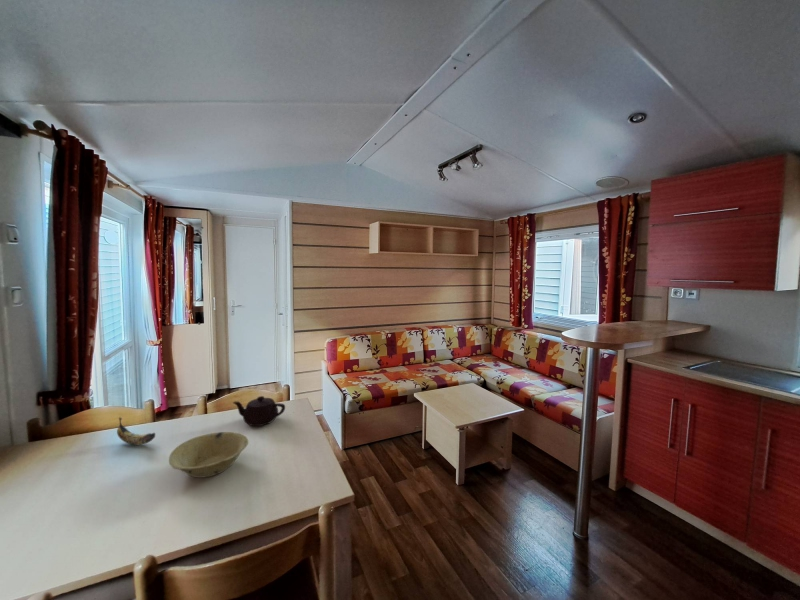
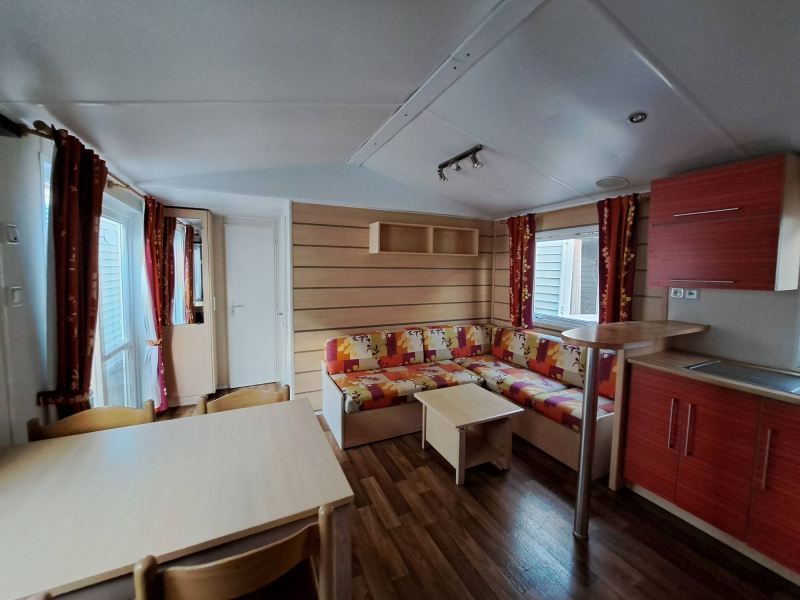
- banana (134, 433)
- teapot (259, 409)
- bowl (211, 456)
